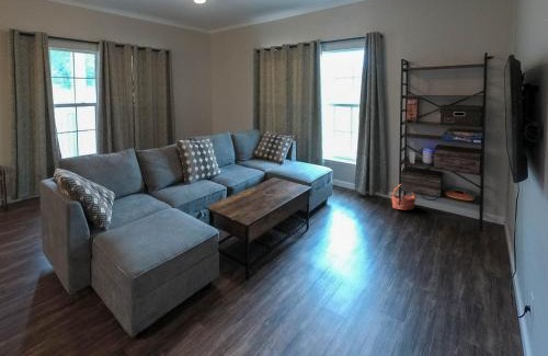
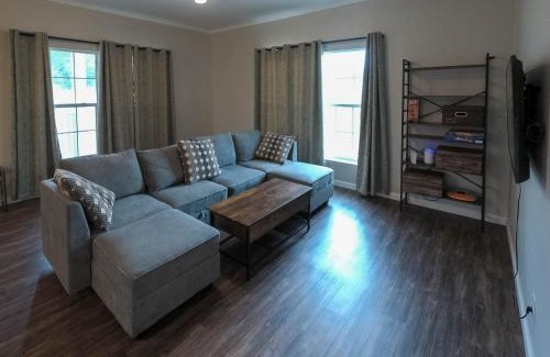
- basket (403, 196)
